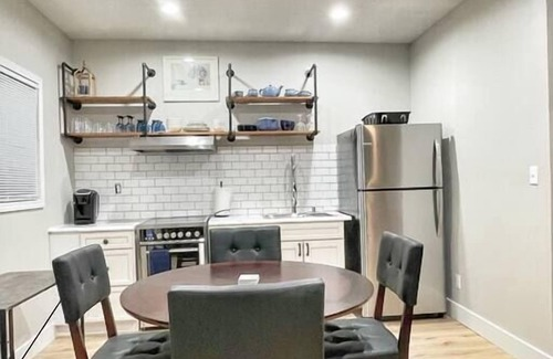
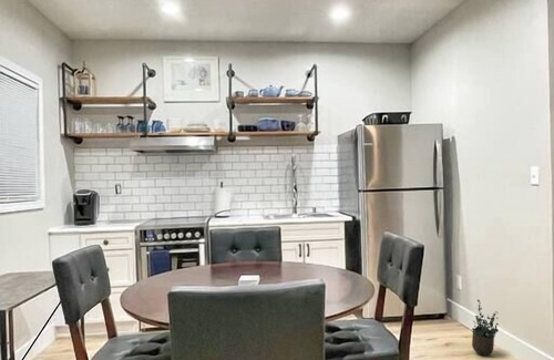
+ potted plant (483, 328)
